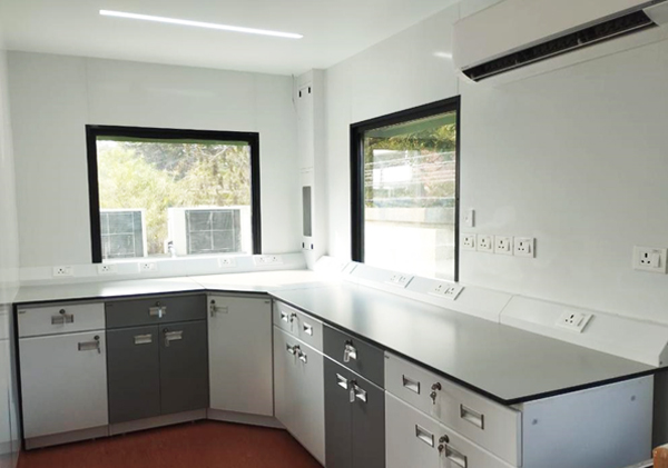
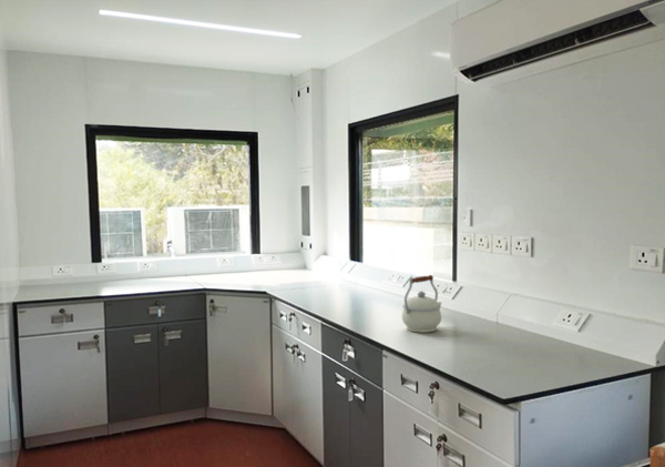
+ kettle (423, 302)
